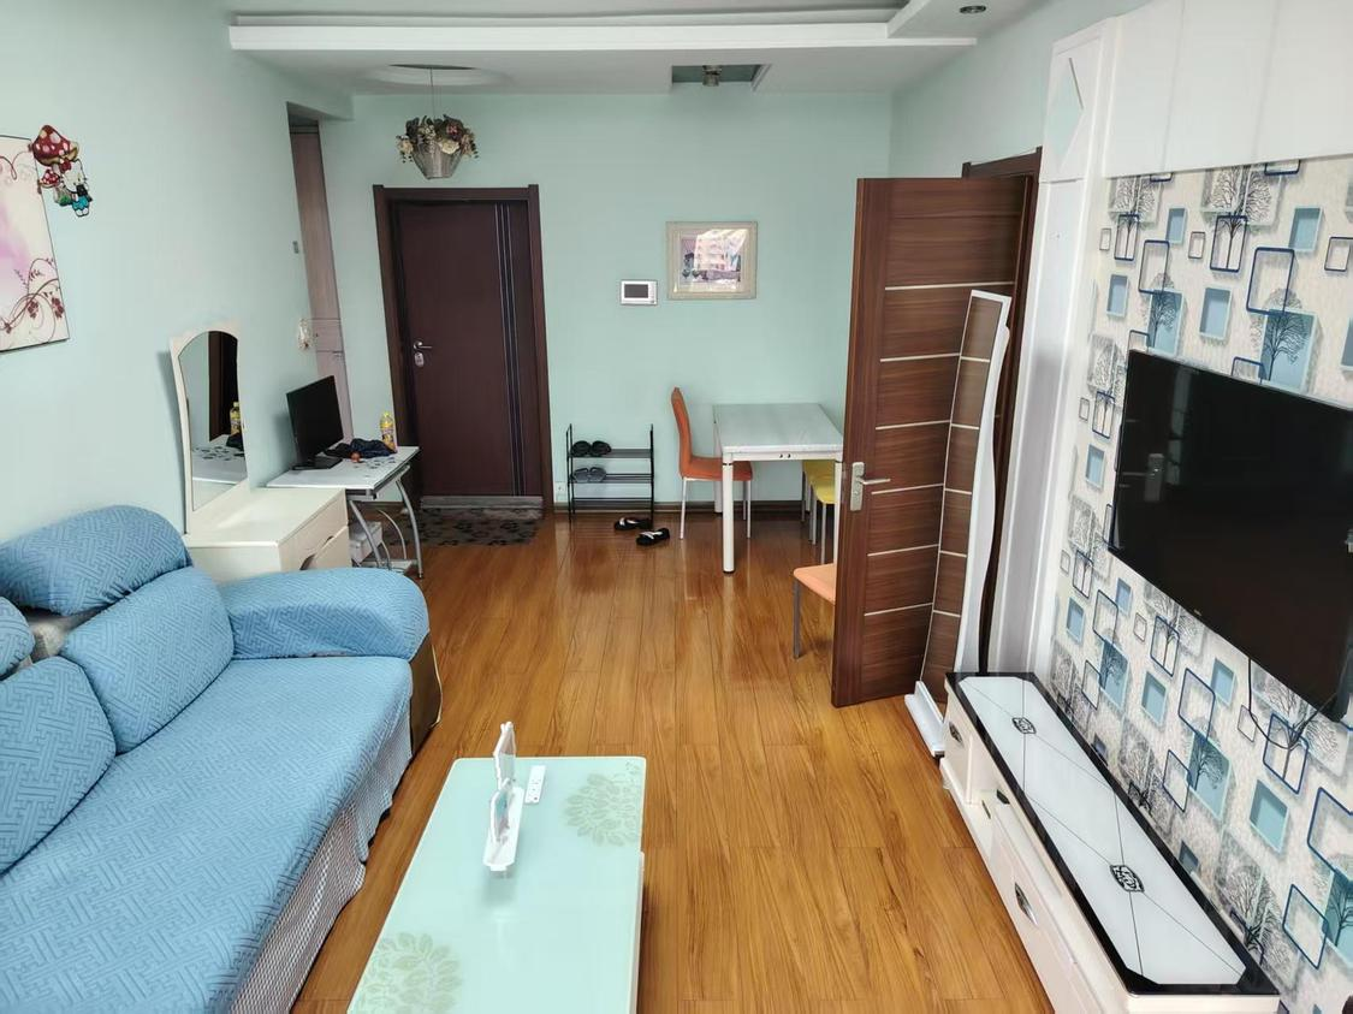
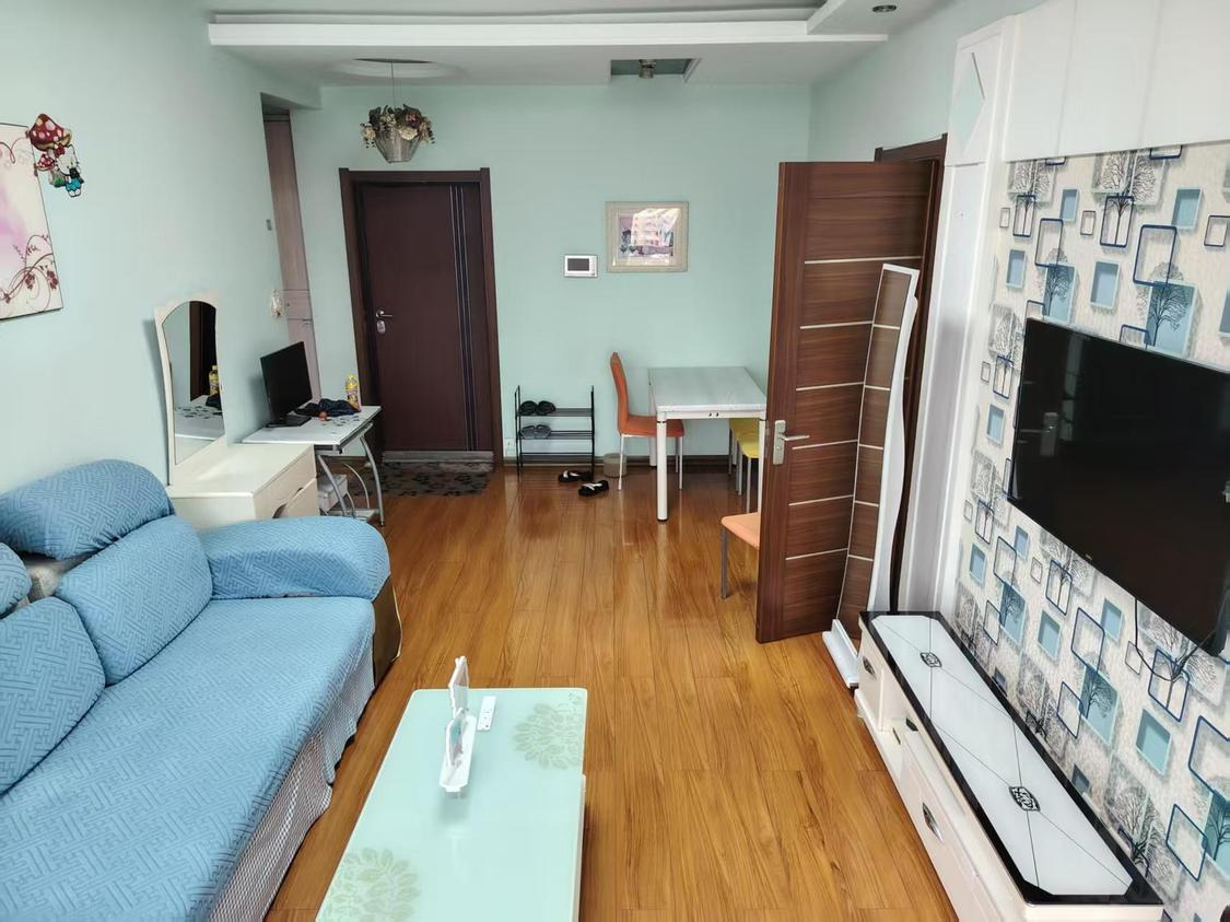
+ planter (614, 465)
